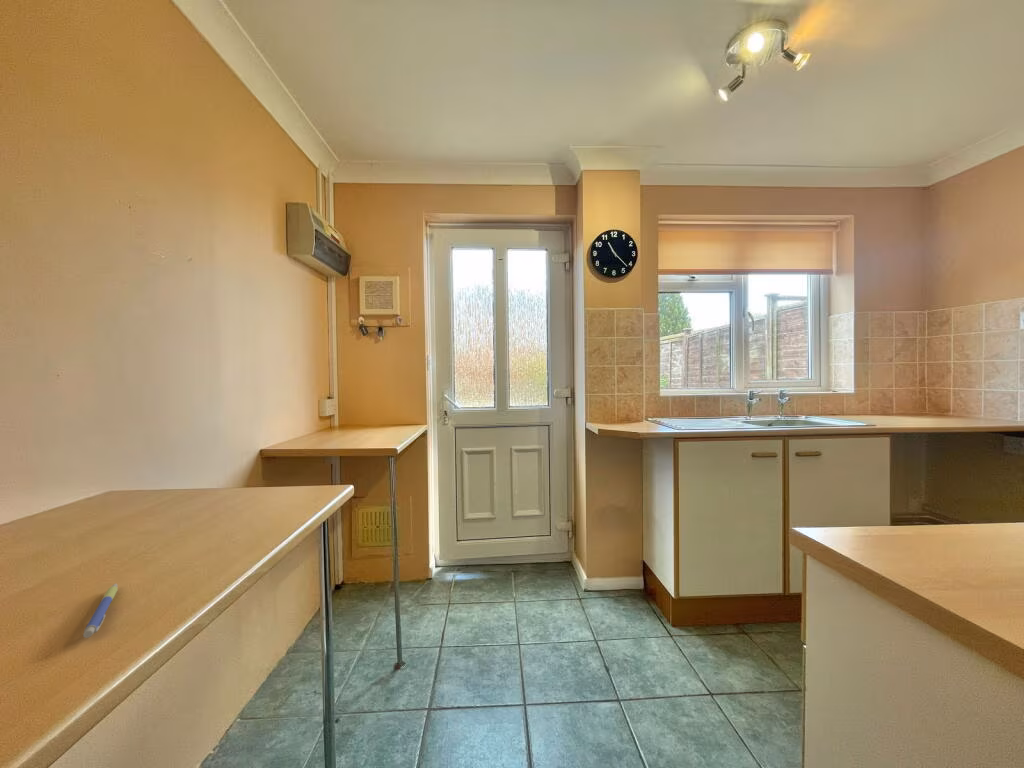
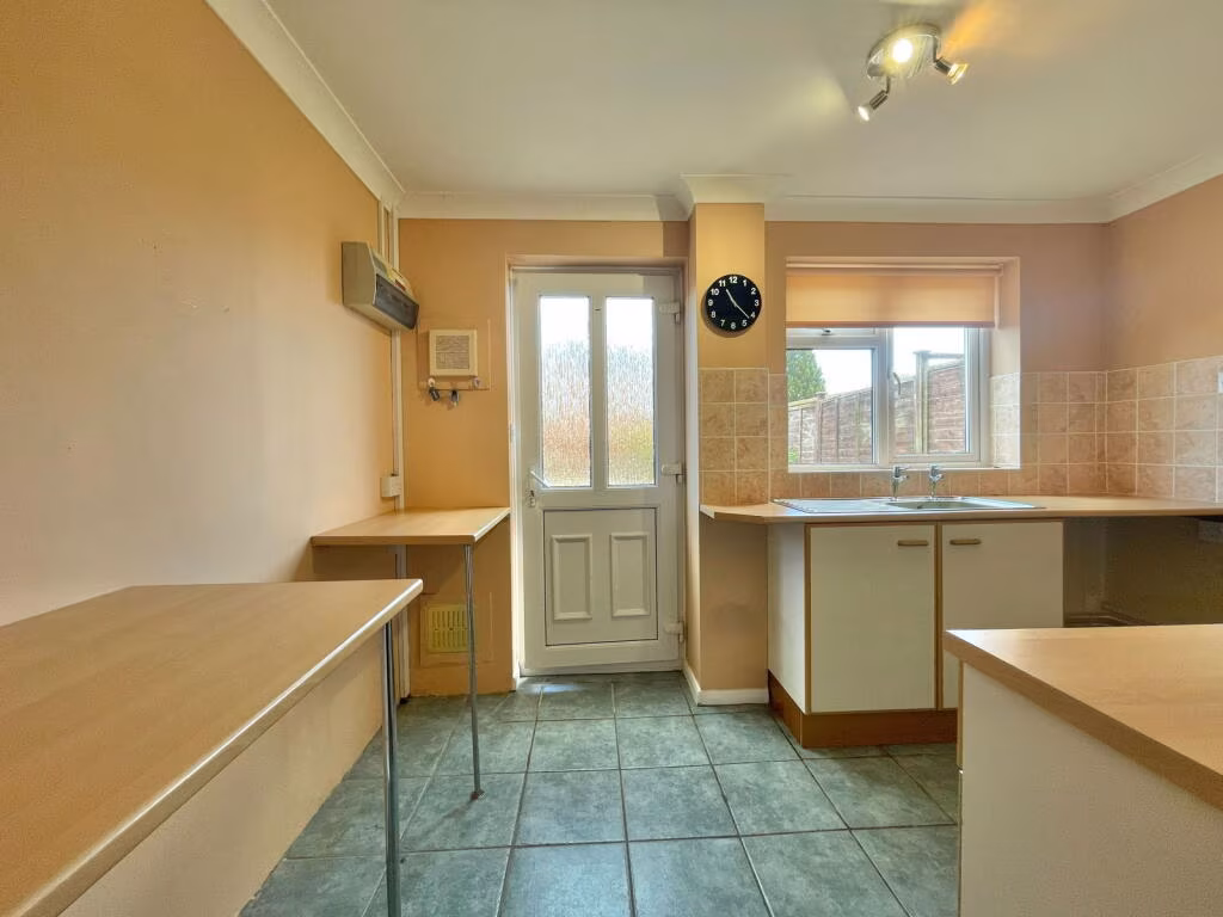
- pen (103, 606)
